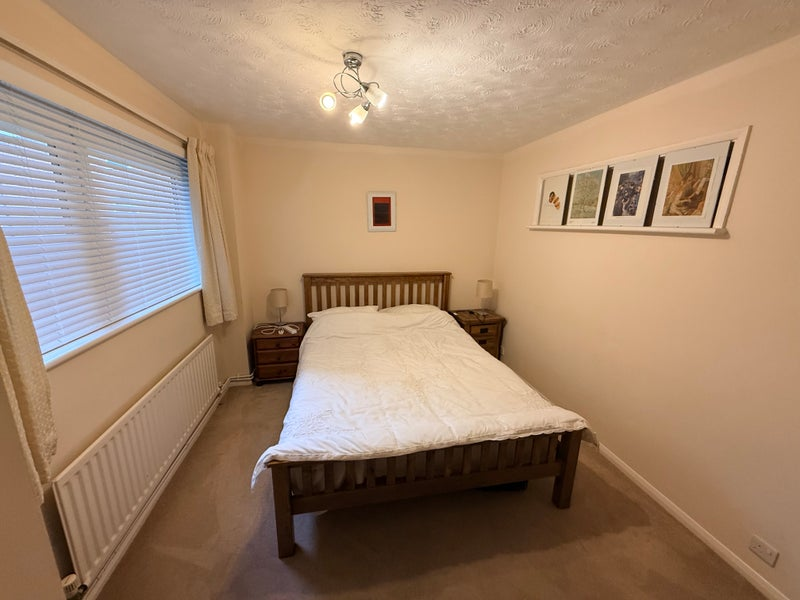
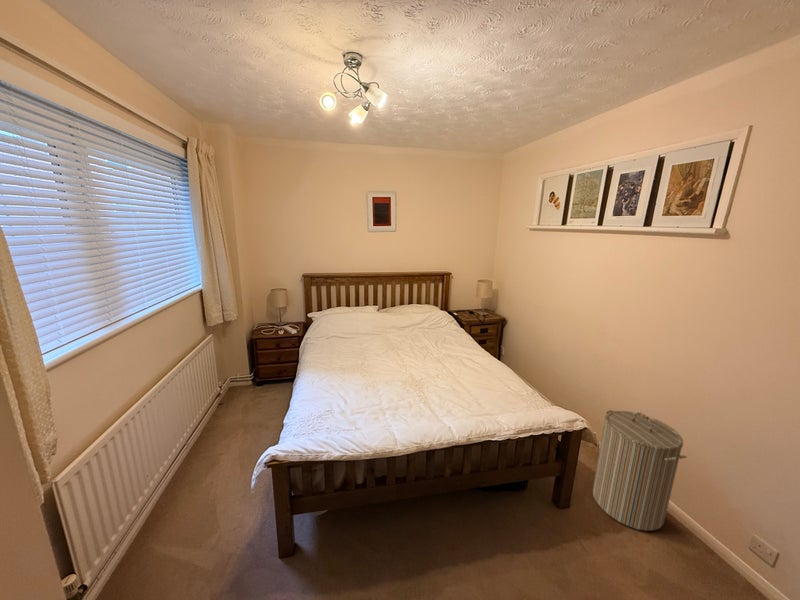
+ laundry hamper (635, 461)
